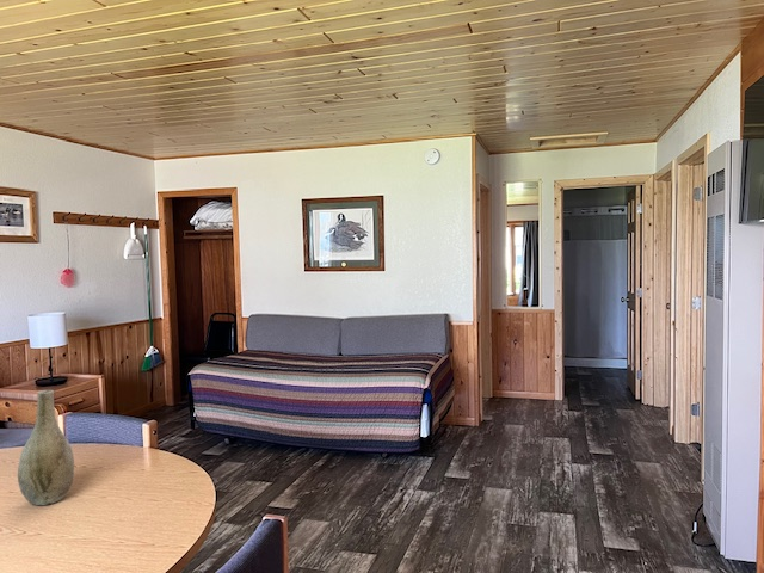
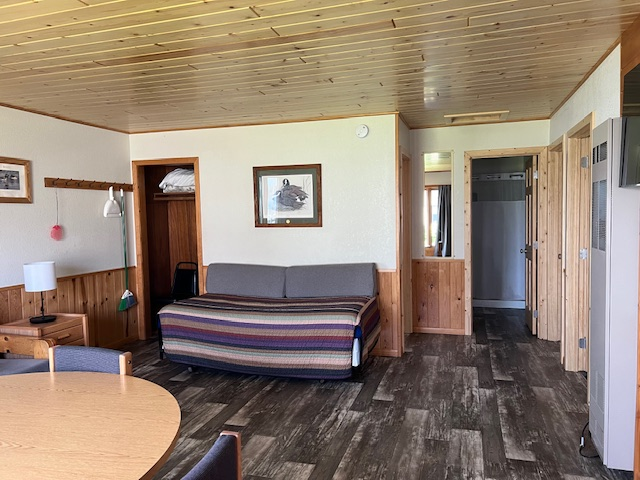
- vase (45, 445)
